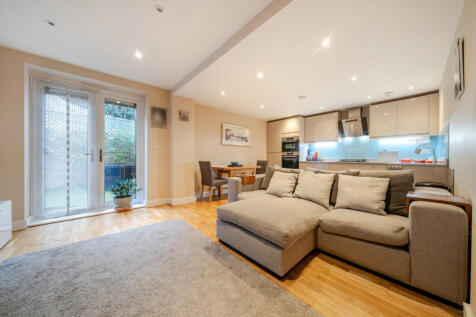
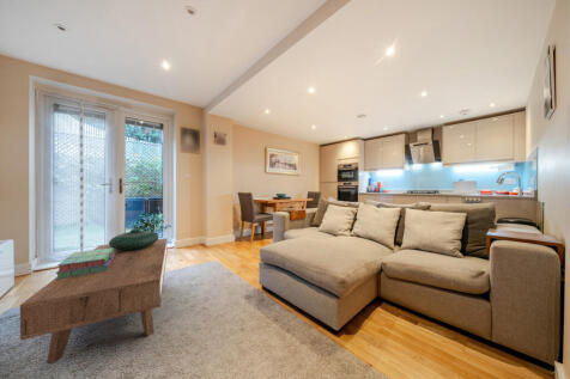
+ stack of books (89, 261)
+ coffee table (120, 285)
+ decorative bowl (134, 238)
